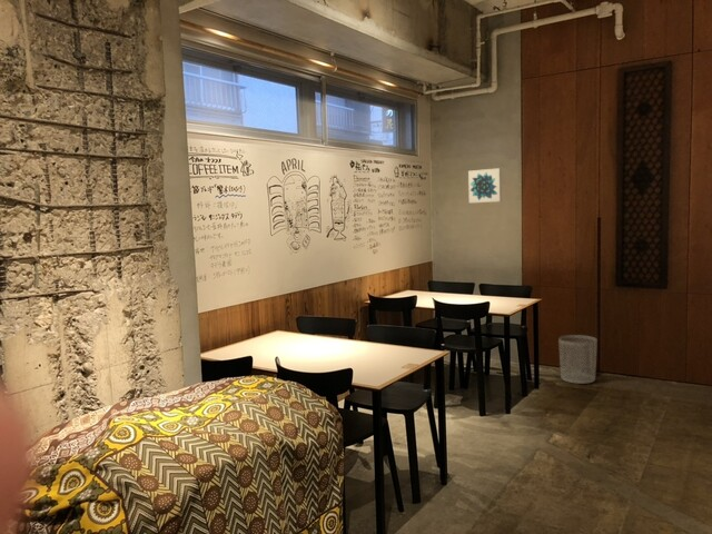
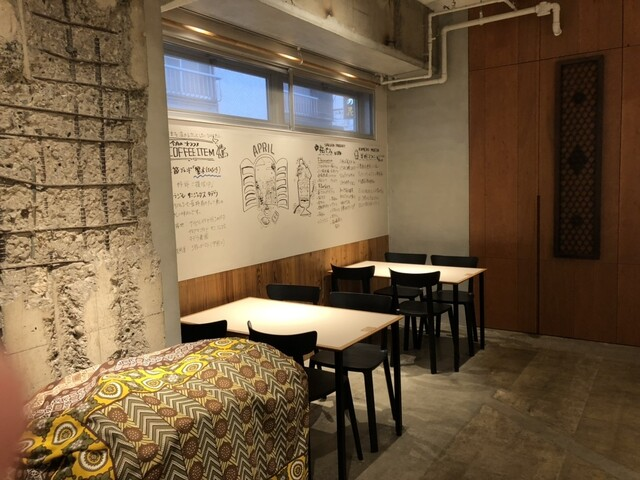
- waste bin (577, 358)
- wall art (484, 186)
